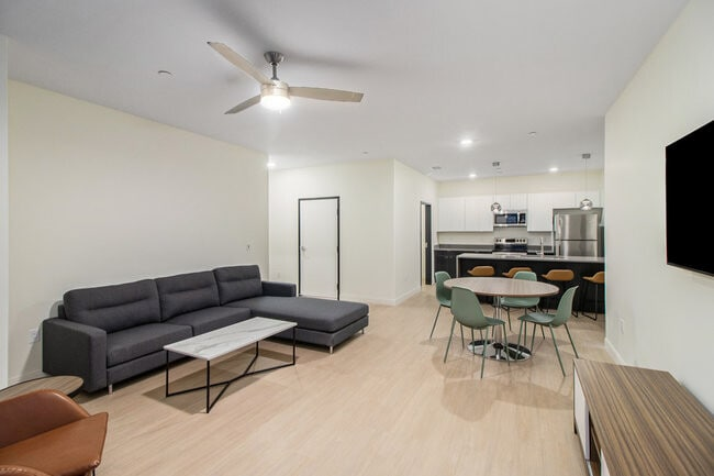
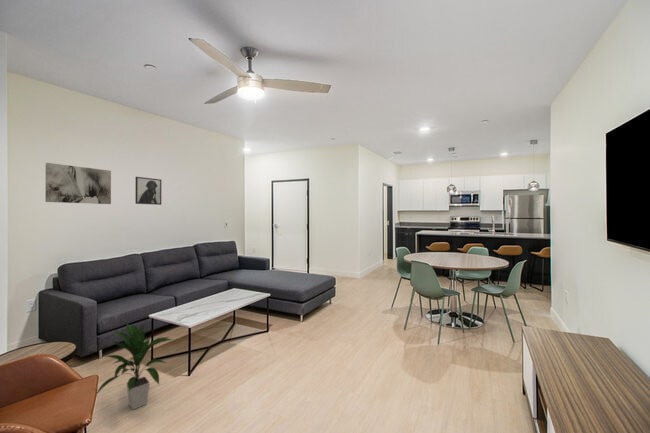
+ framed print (148, 191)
+ indoor plant (134, 363)
+ wall art (80, 185)
